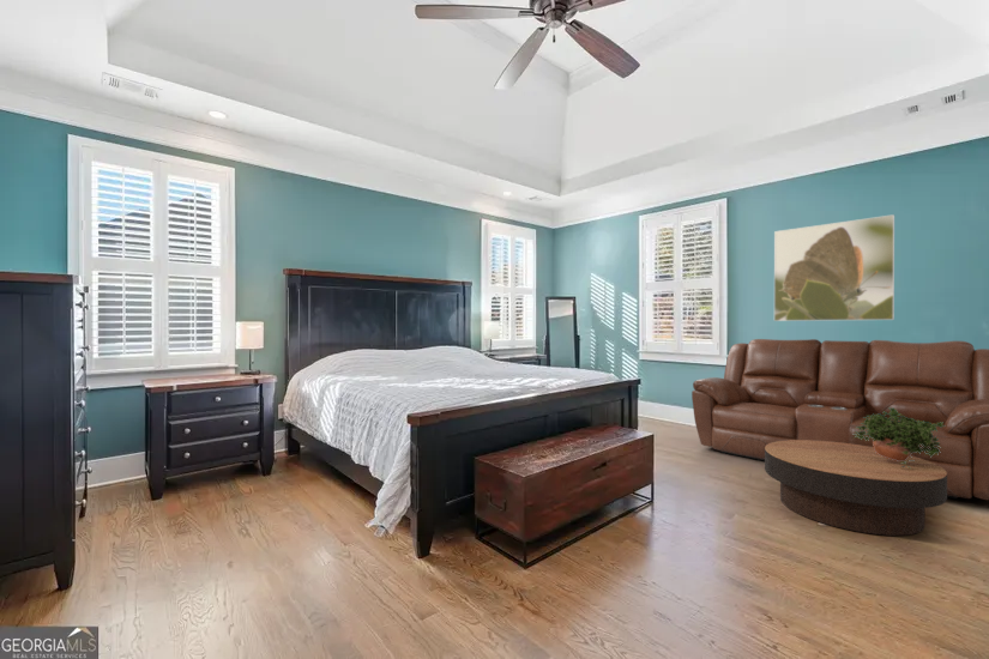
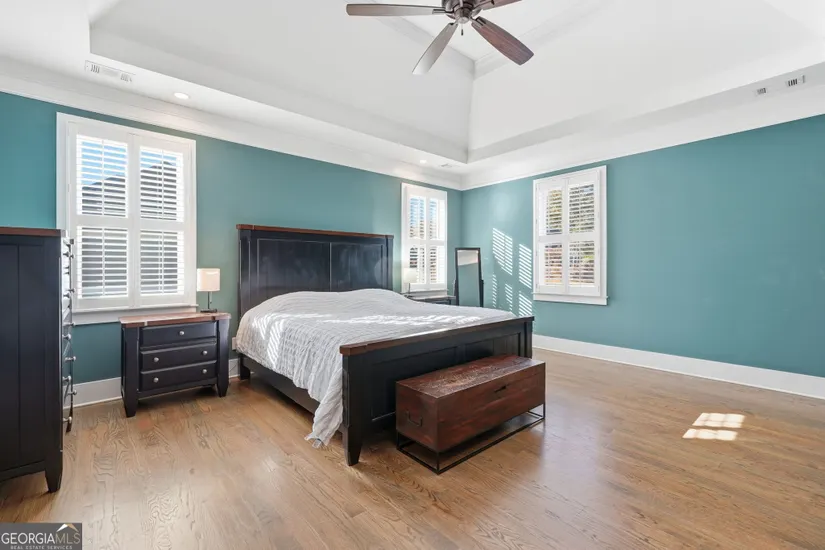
- sofa (834, 400)
- potted plant (888, 436)
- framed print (830, 272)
- coffee table (846, 483)
